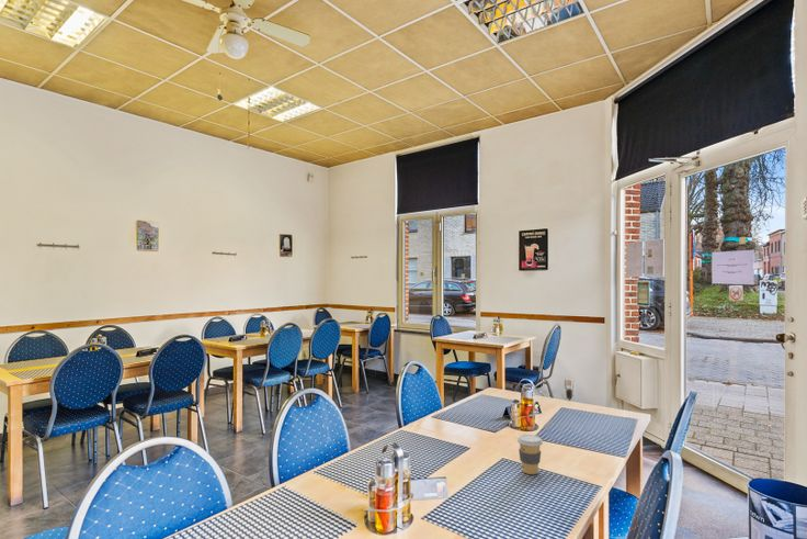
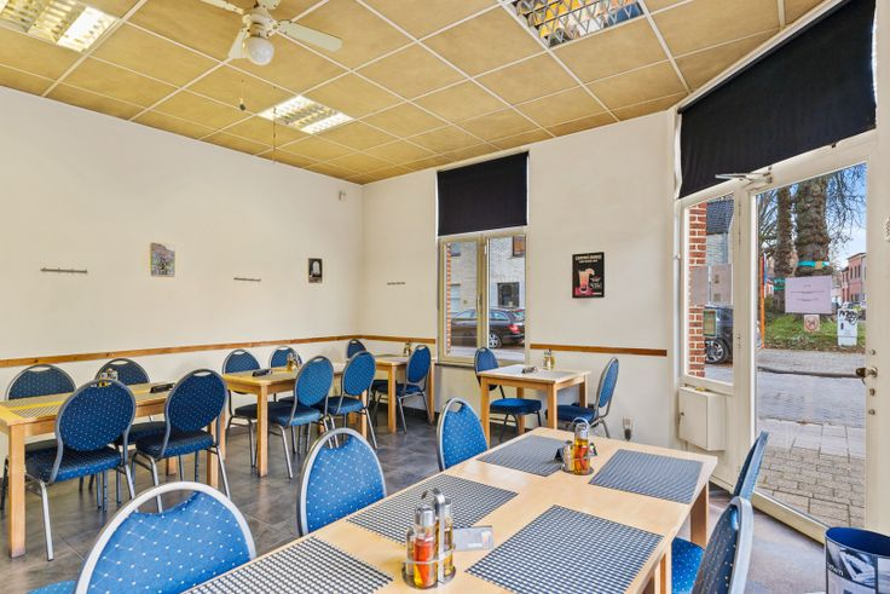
- coffee cup (530, 454)
